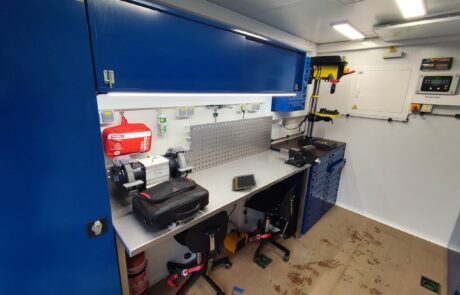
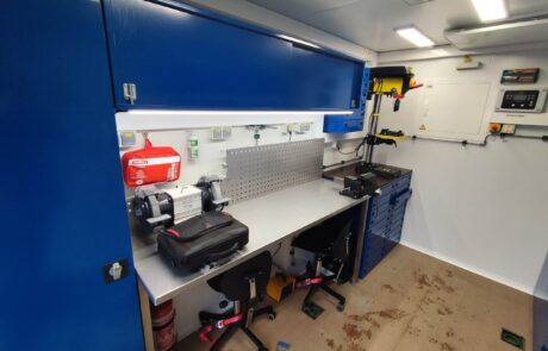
- notepad (244, 181)
